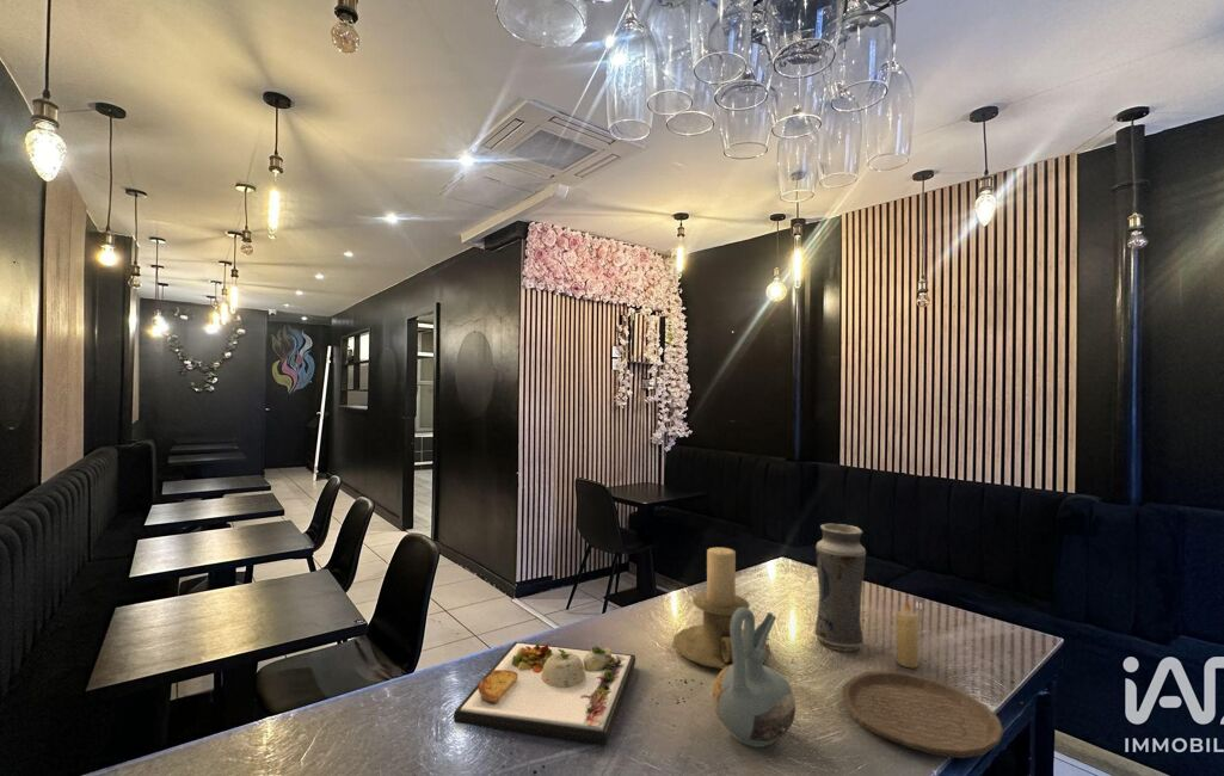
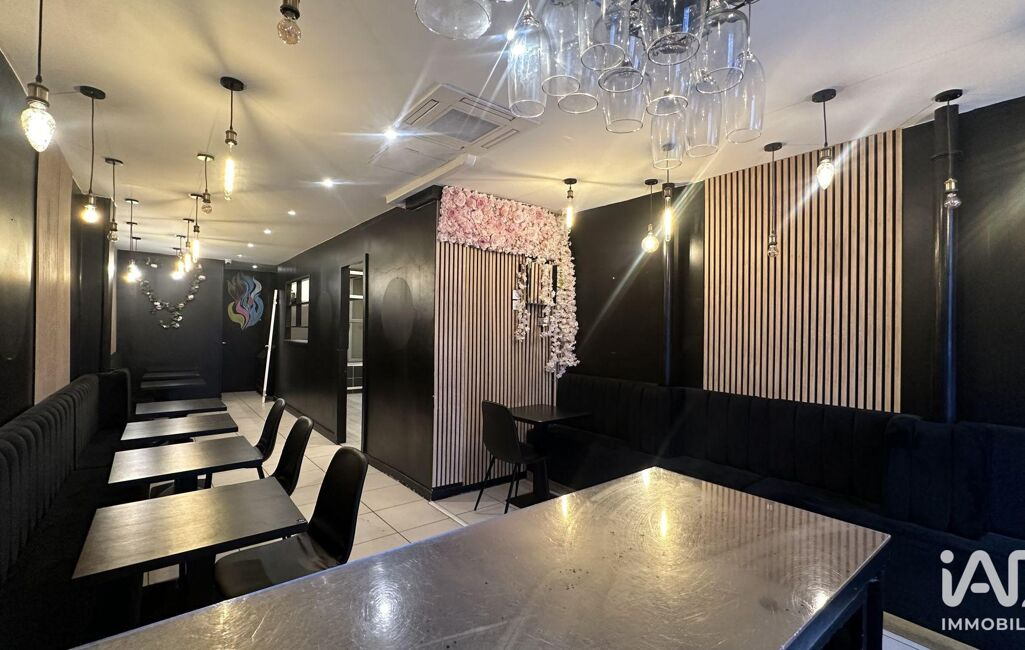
- candle holder (720, 599)
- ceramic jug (752, 666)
- candle (906, 632)
- plate (917, 710)
- dinner plate (553, 673)
- vase (839, 584)
